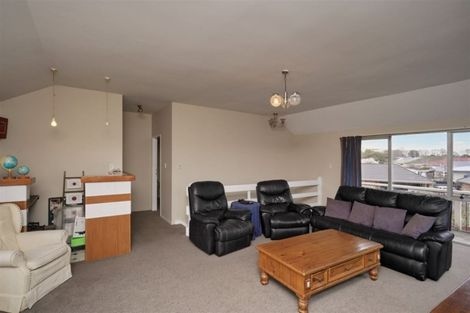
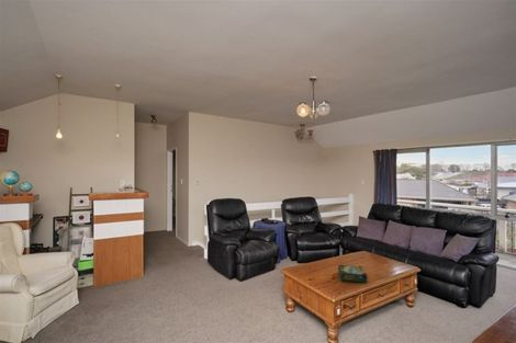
+ board game (351, 273)
